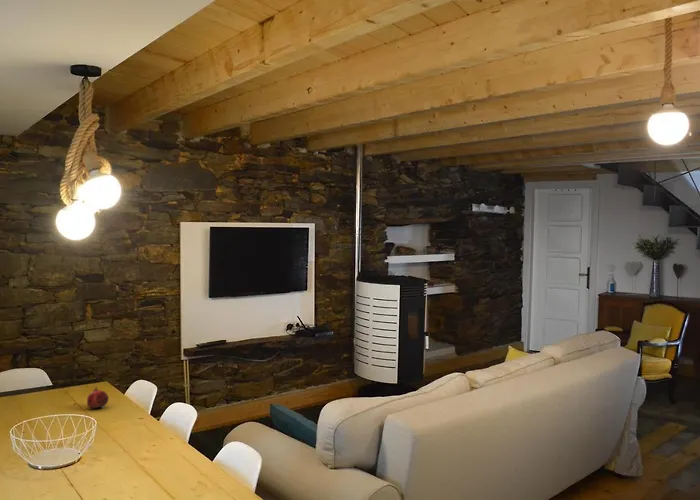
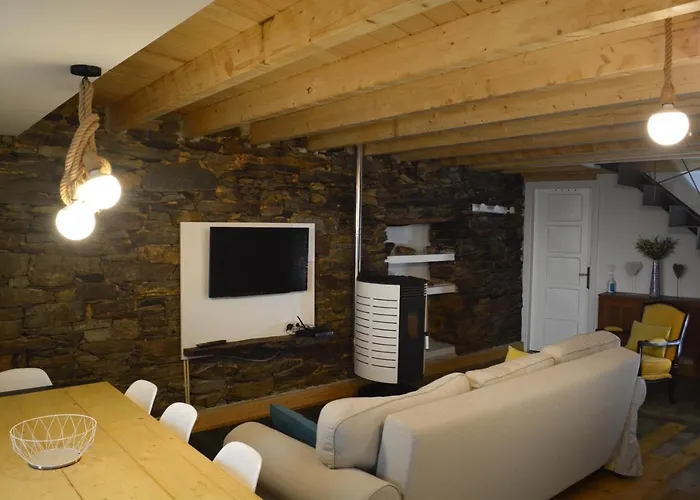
- fruit (97, 397)
